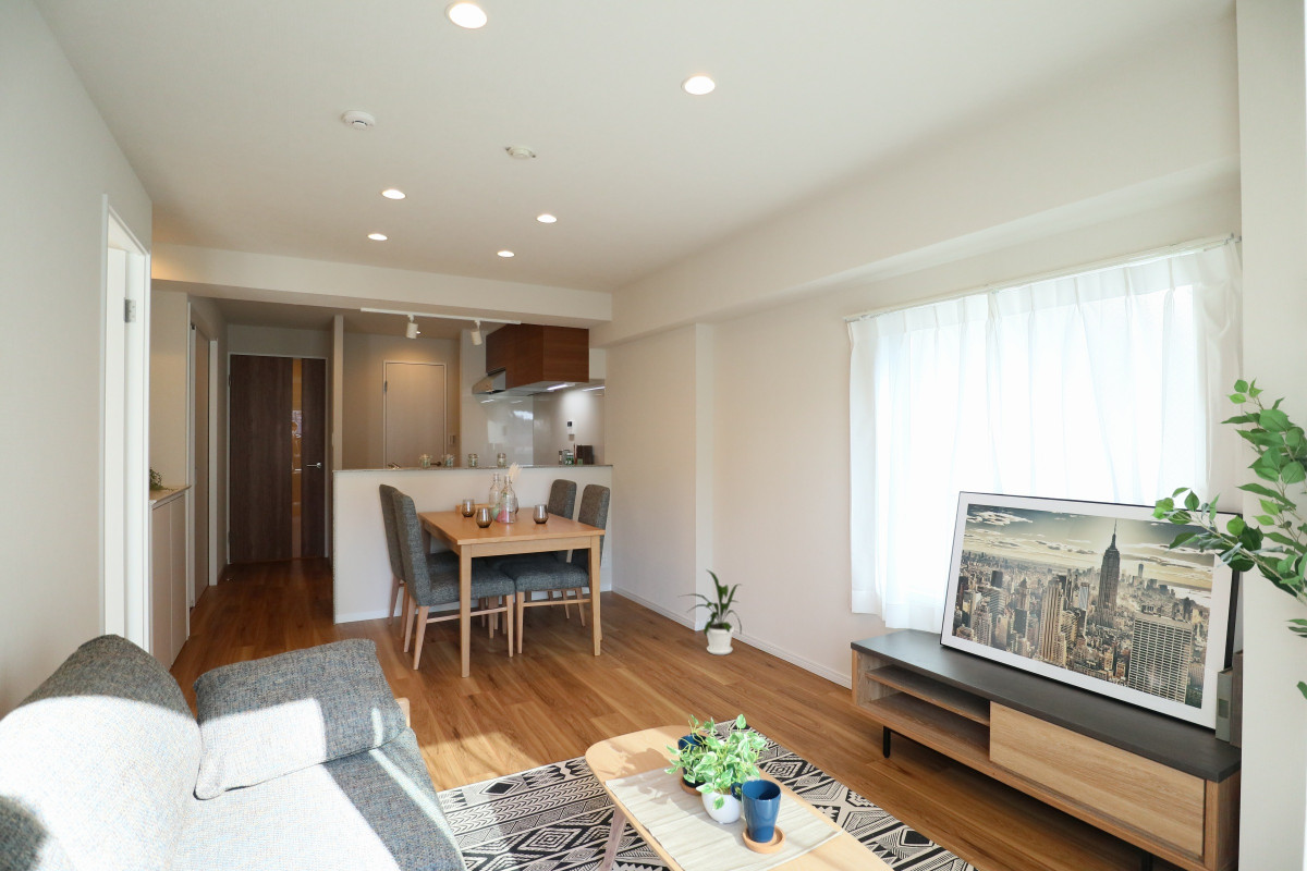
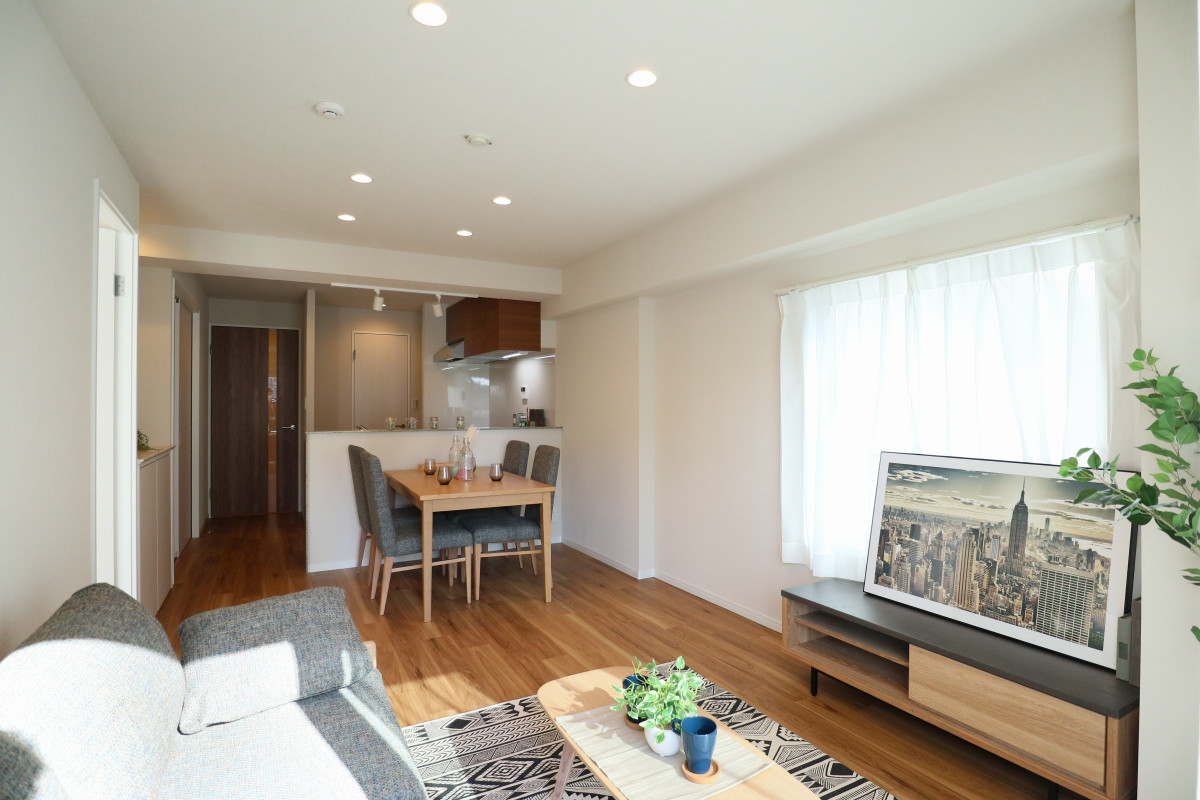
- house plant (717, 612)
